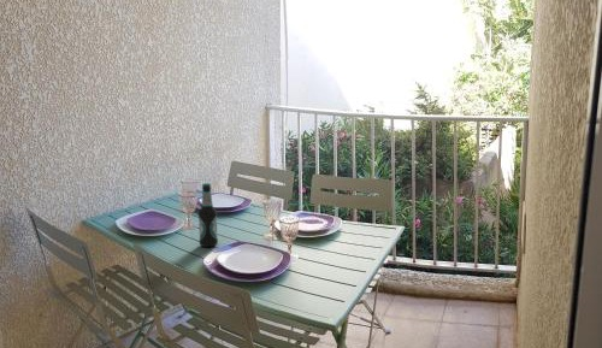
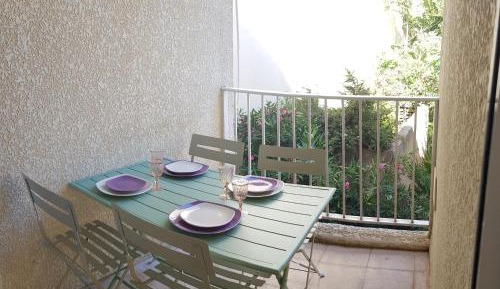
- bottle (207, 214)
